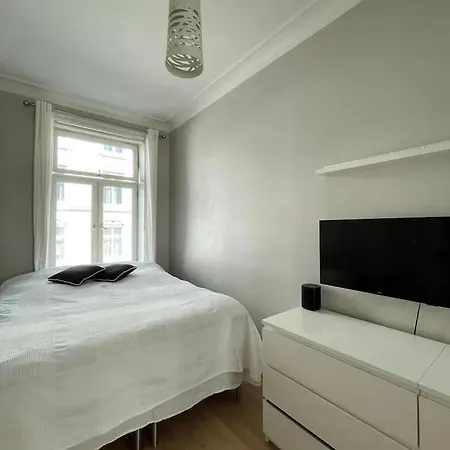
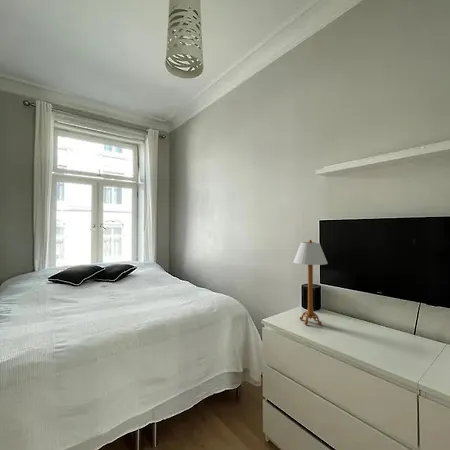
+ table lamp (310, 280)
